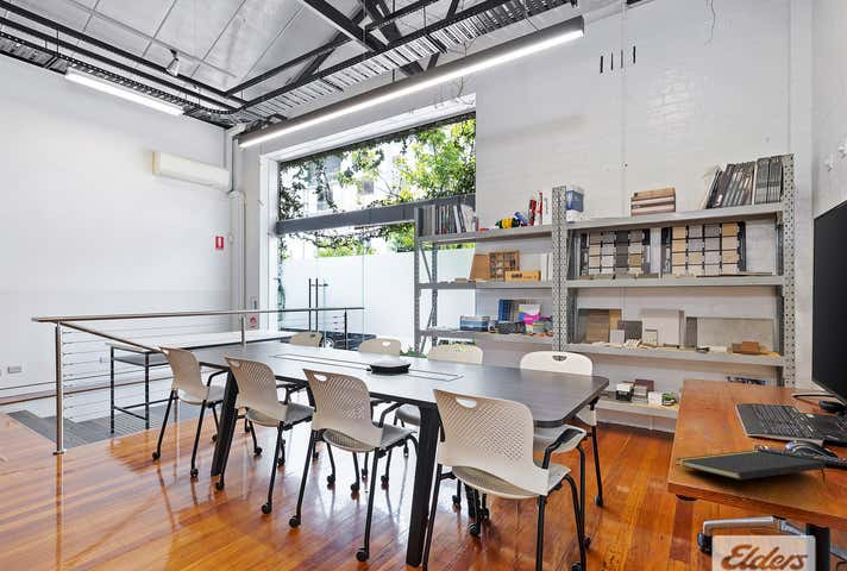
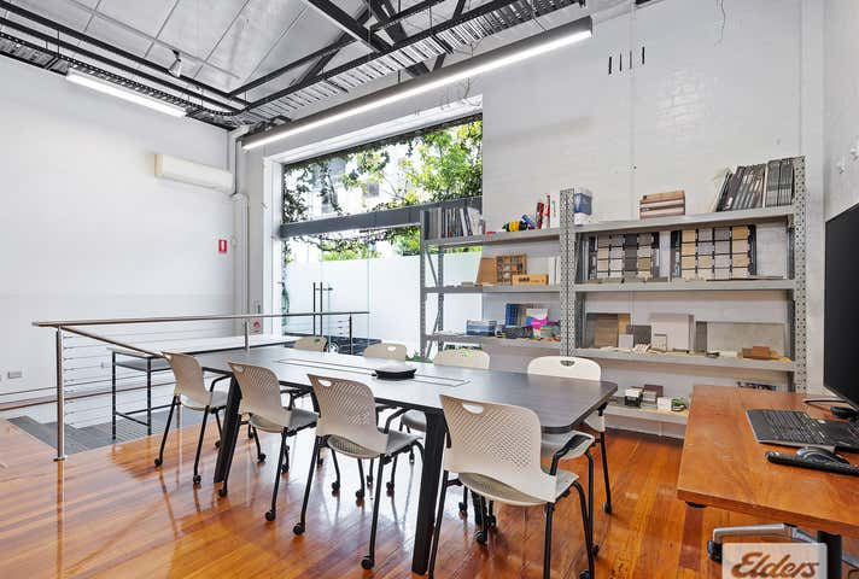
- notepad (746, 463)
